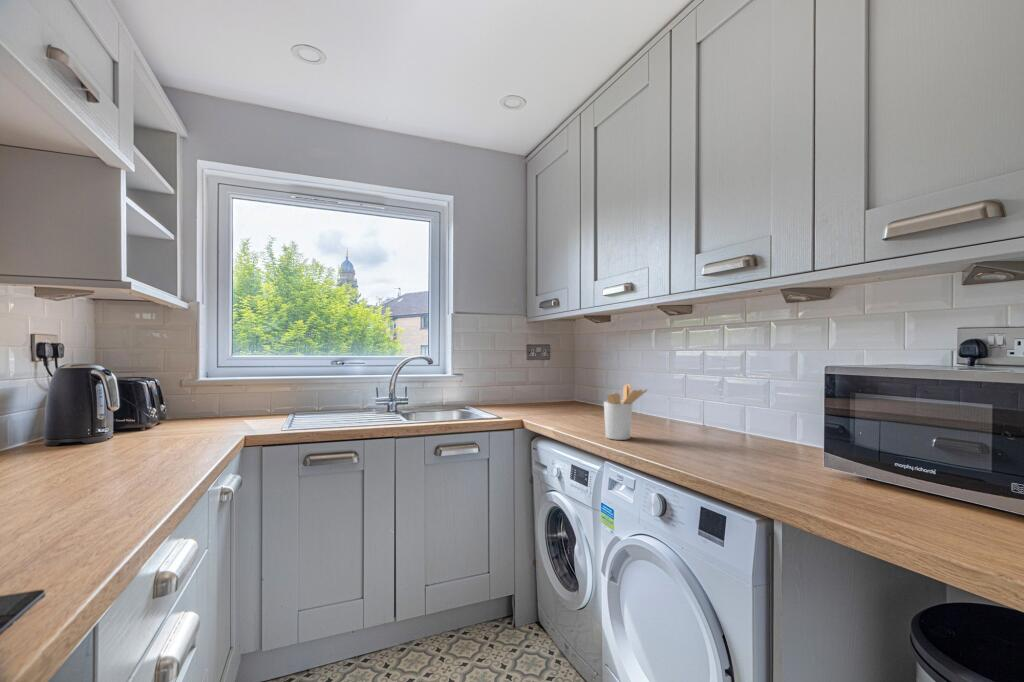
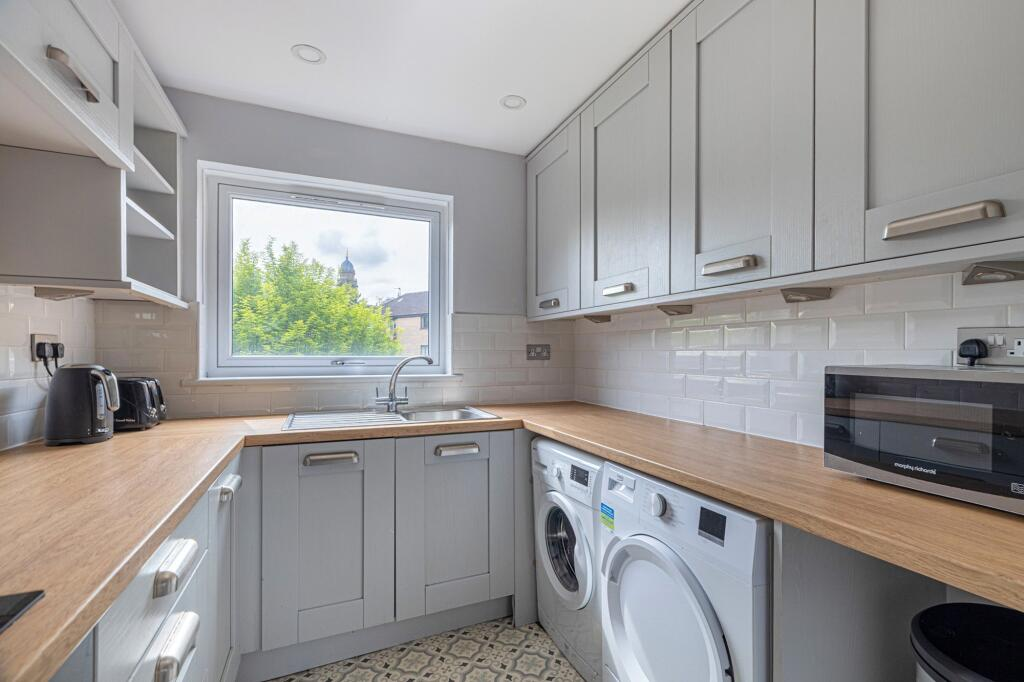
- utensil holder (624, 411)
